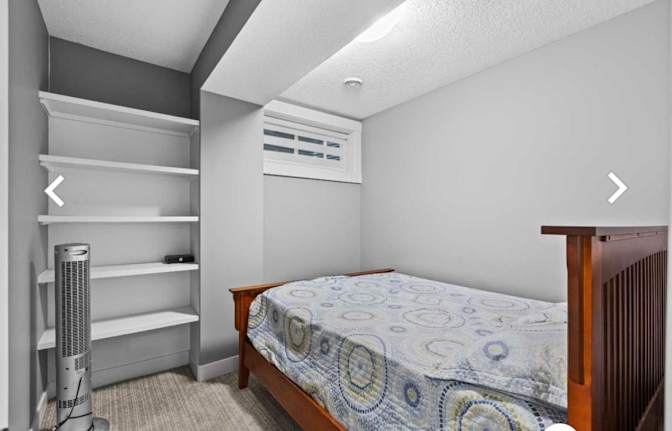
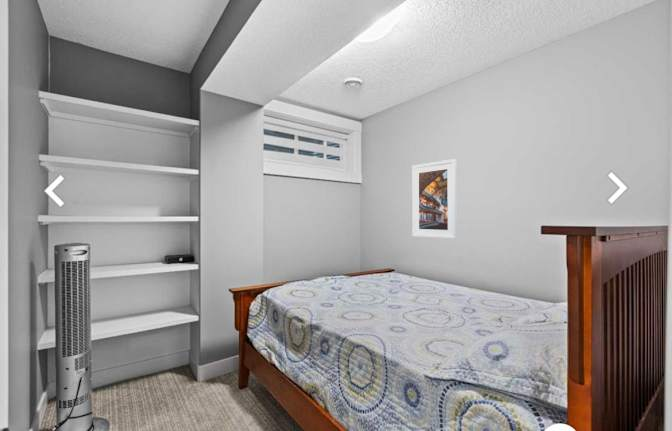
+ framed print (433, 200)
